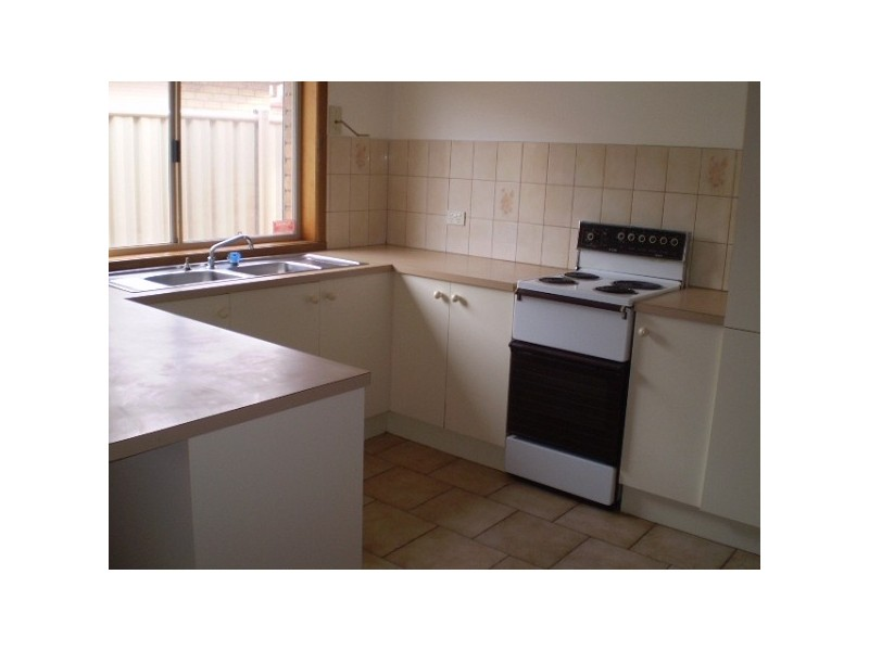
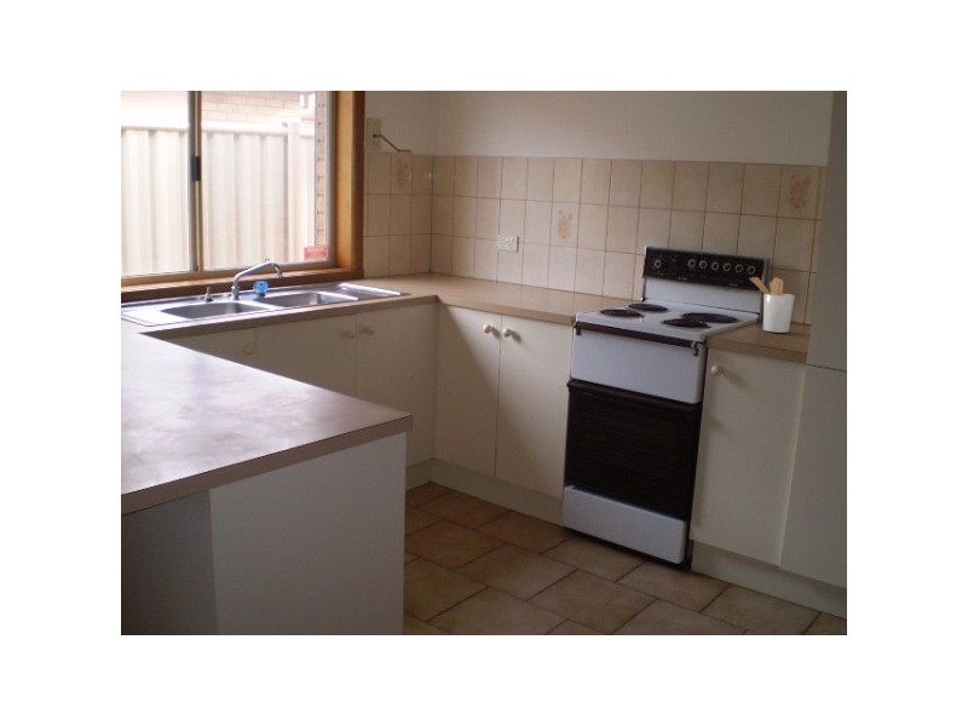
+ utensil holder (770, 302)
